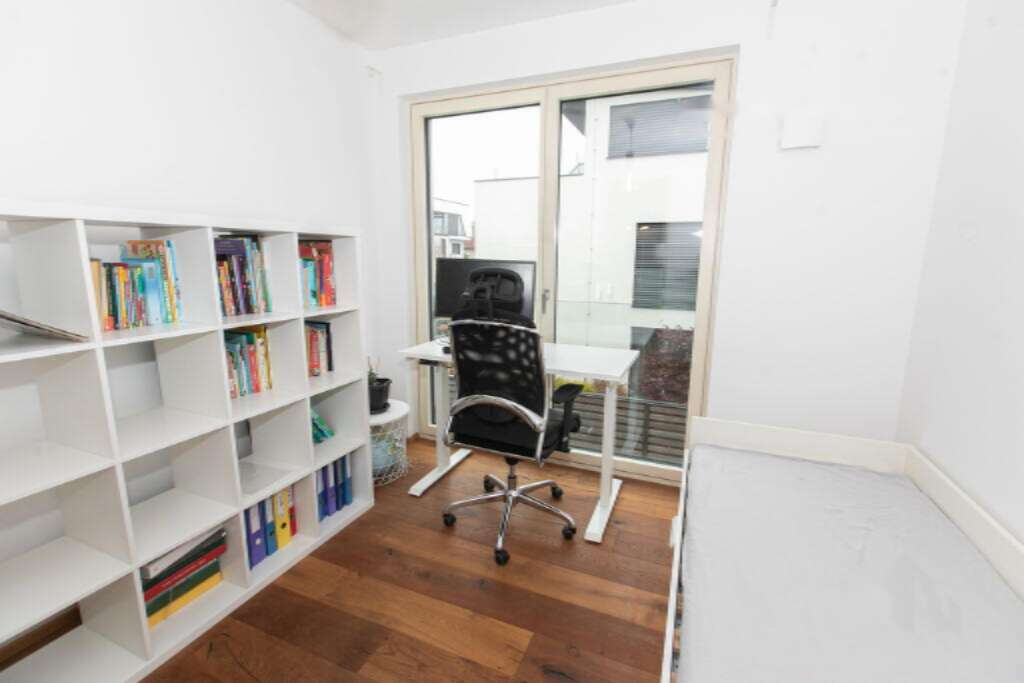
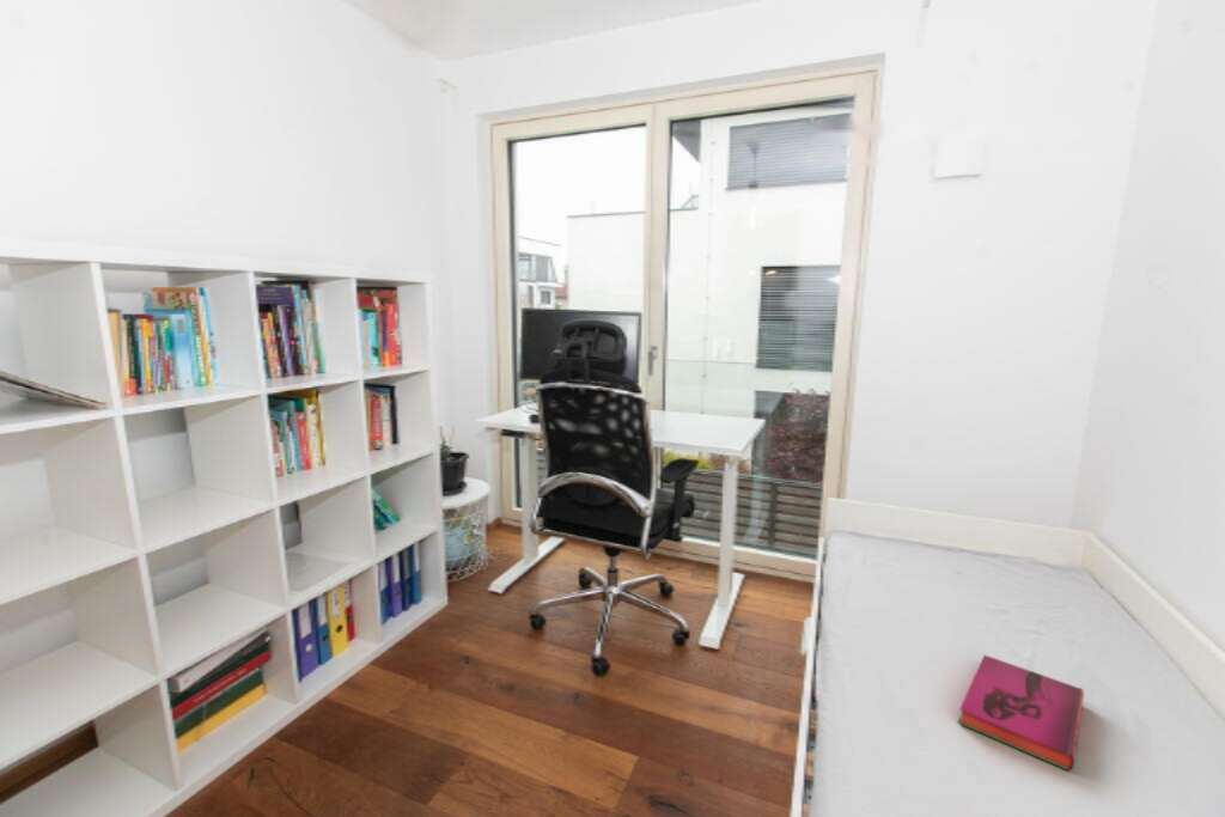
+ hardback book (1022, 706)
